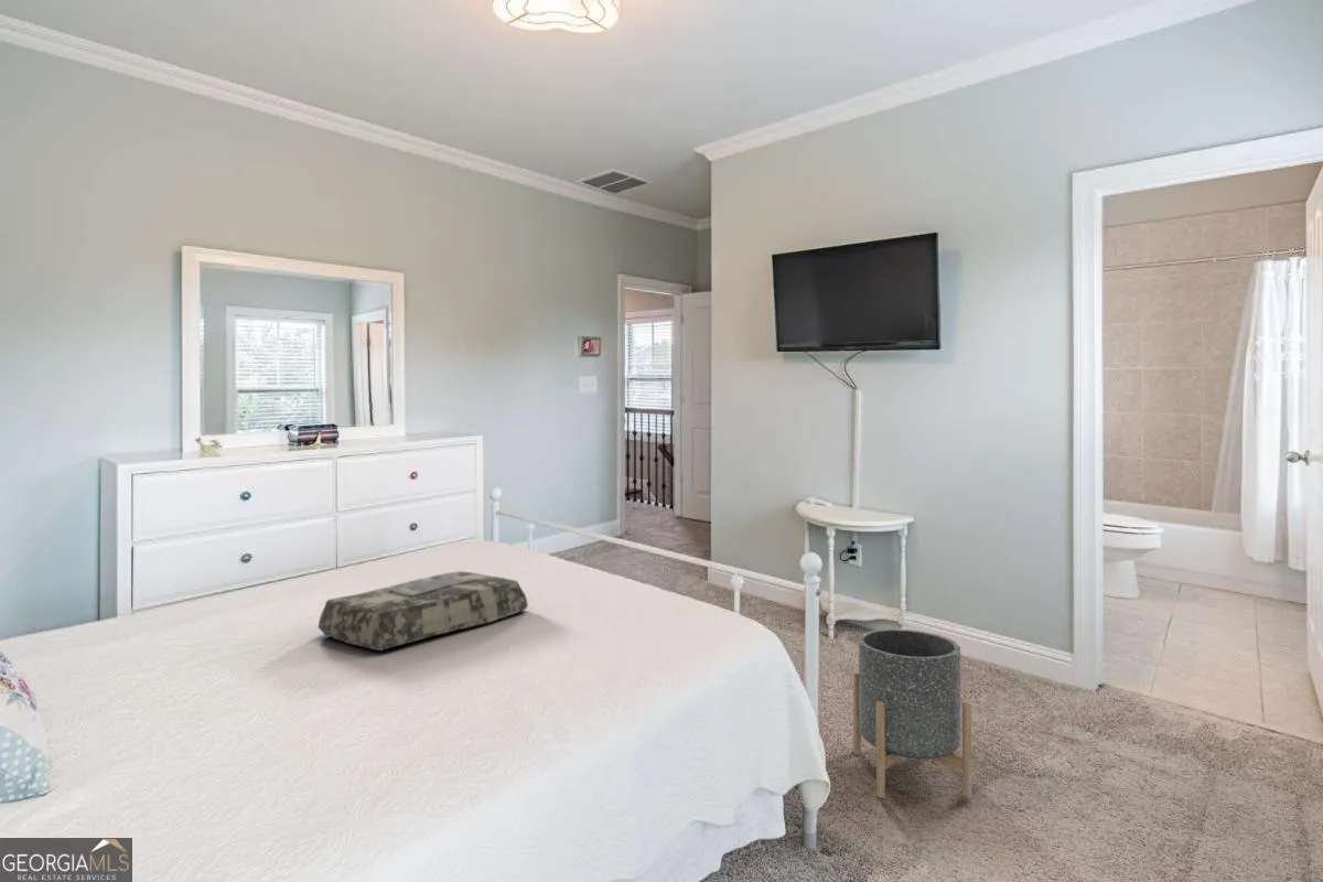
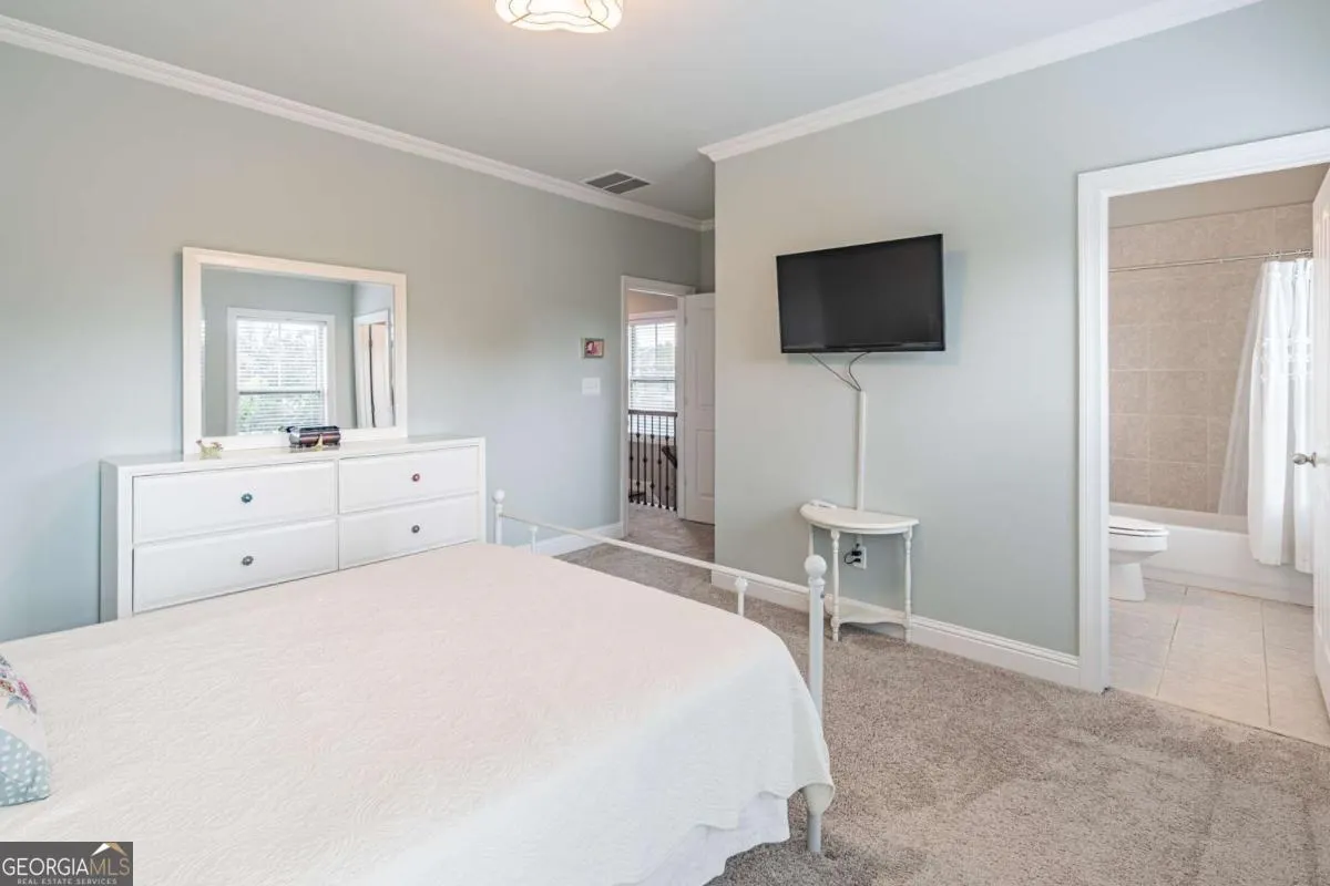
- cushion (428, 603)
- planter (908, 708)
